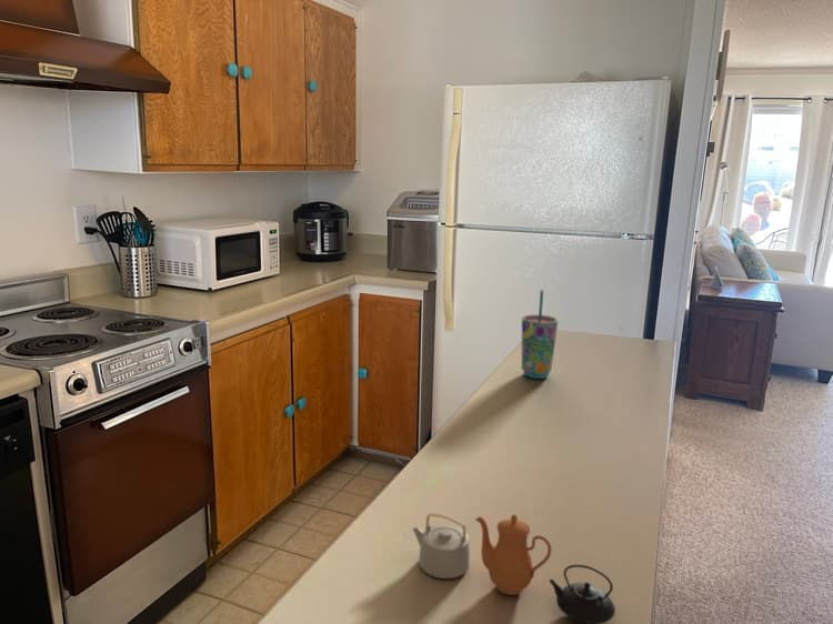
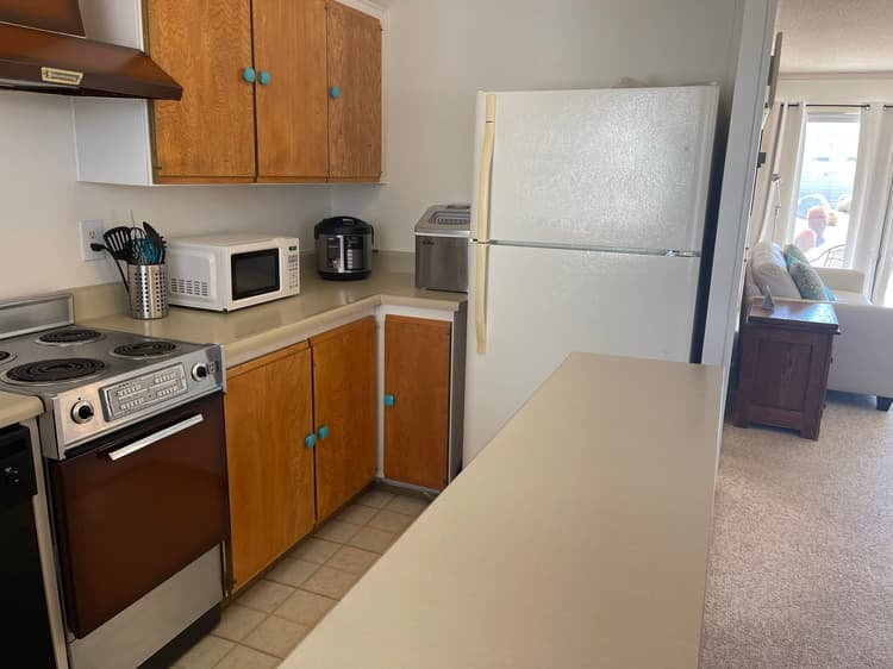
- cup (539, 333)
- teapot (506, 550)
